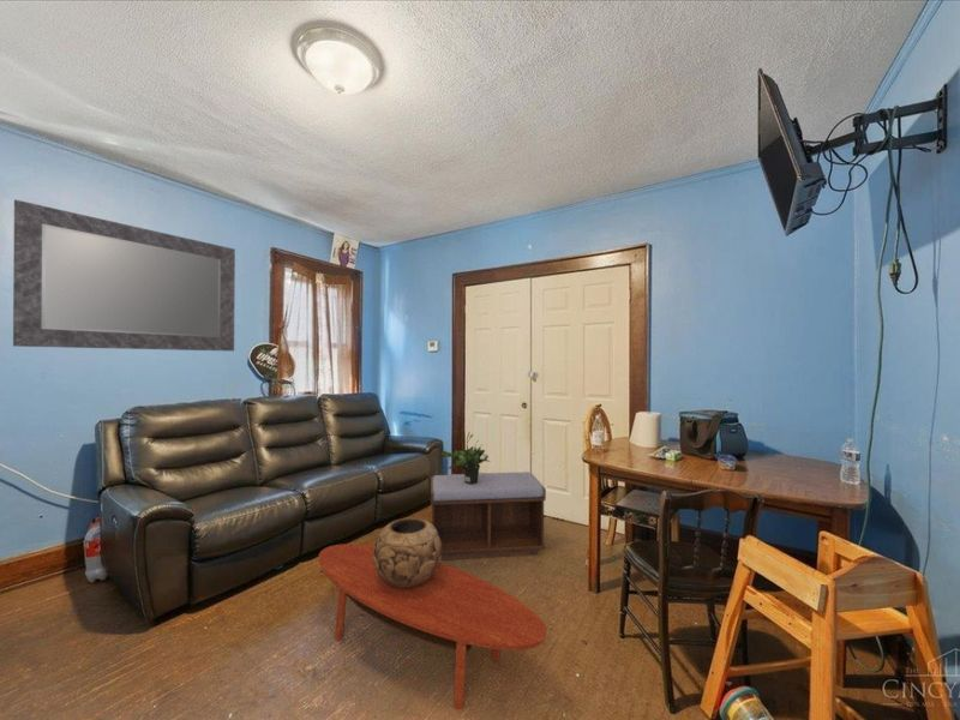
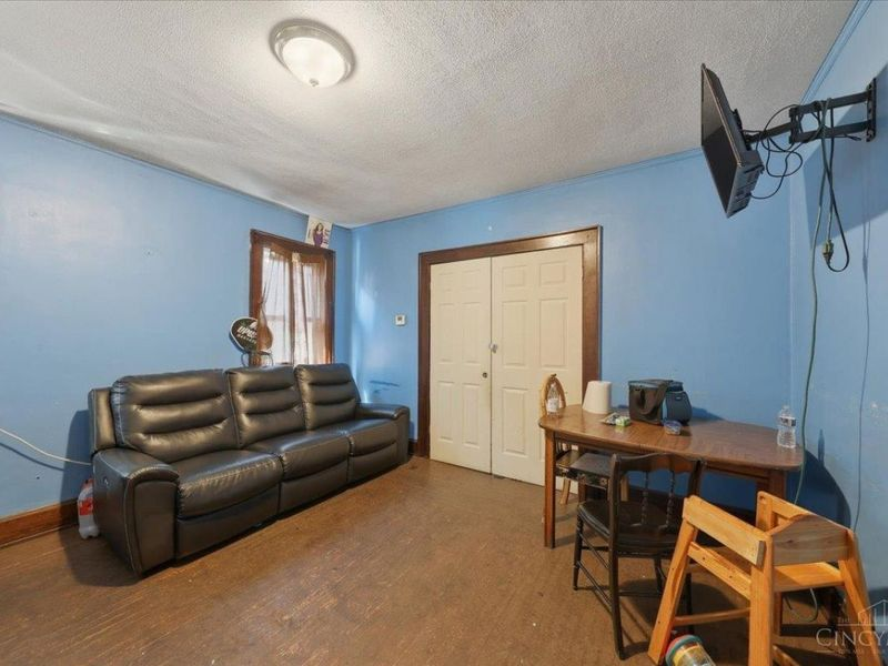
- bench (485, 512)
- coffee table (414, 616)
- decorative bowl (408, 551)
- mirror (143, 288)
- potted plant (464, 457)
